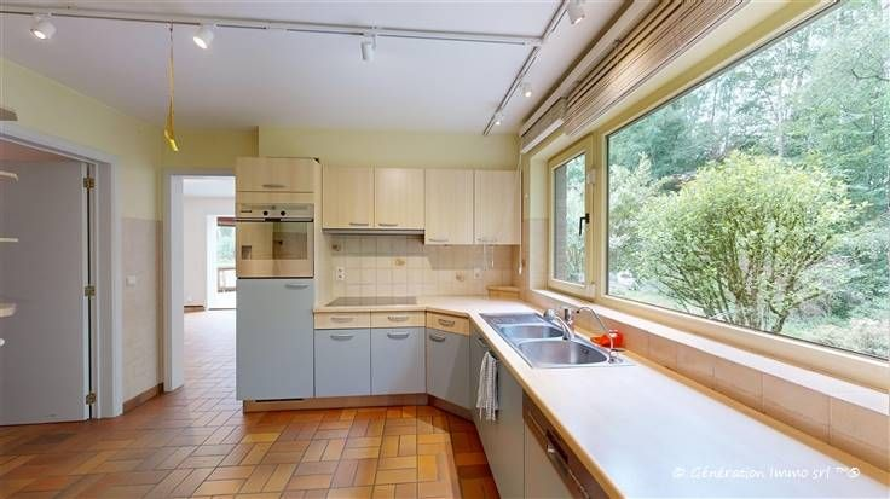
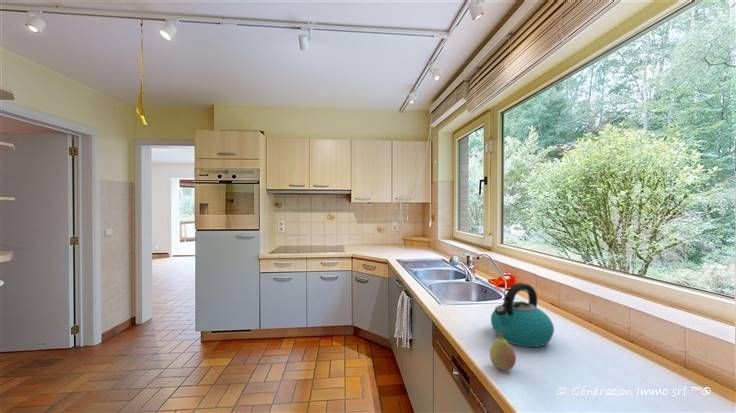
+ kettle (518, 311)
+ fruit (502, 348)
